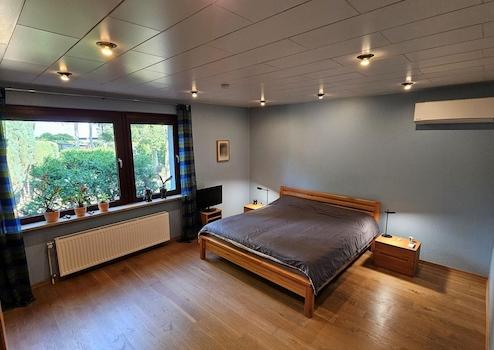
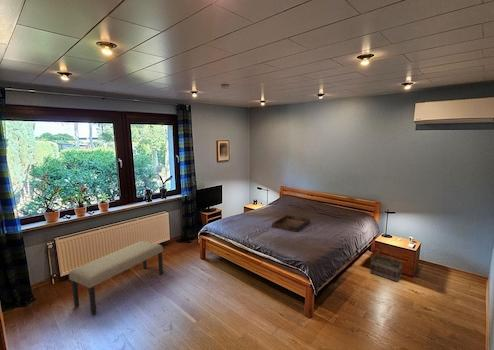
+ basket (386, 261)
+ bench (122, 271)
+ serving tray (291, 222)
